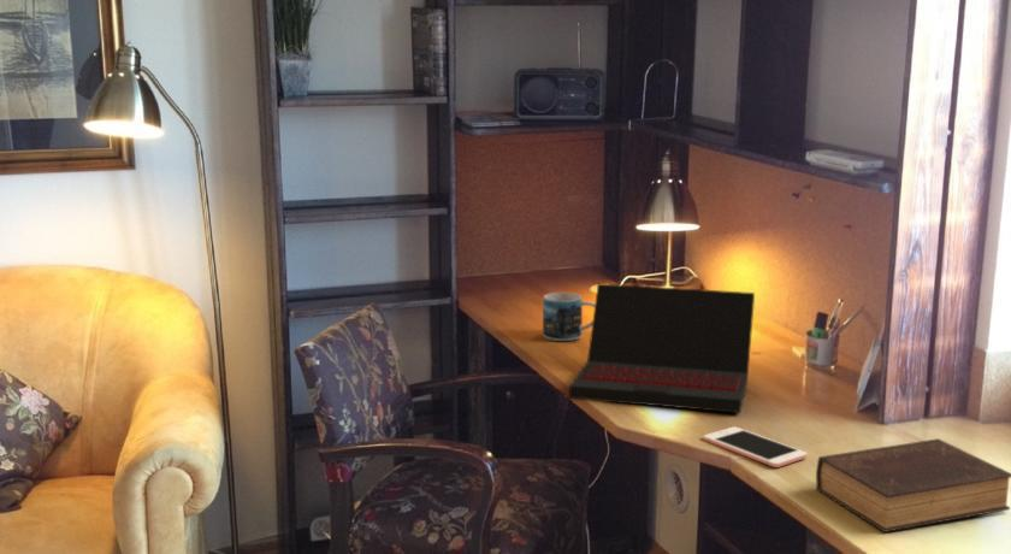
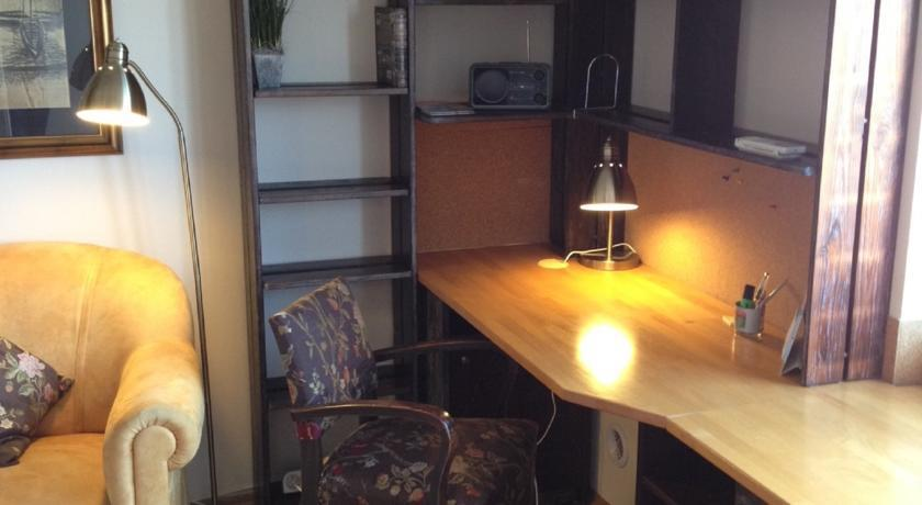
- book (911, 482)
- cell phone (753, 446)
- laptop (664, 342)
- mug (570, 317)
